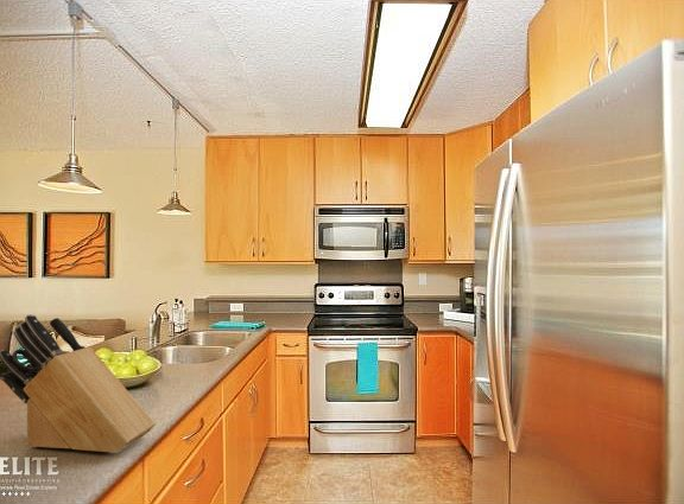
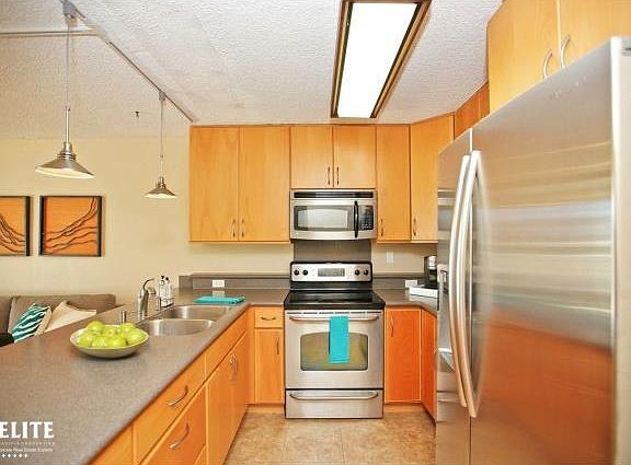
- knife block (76, 377)
